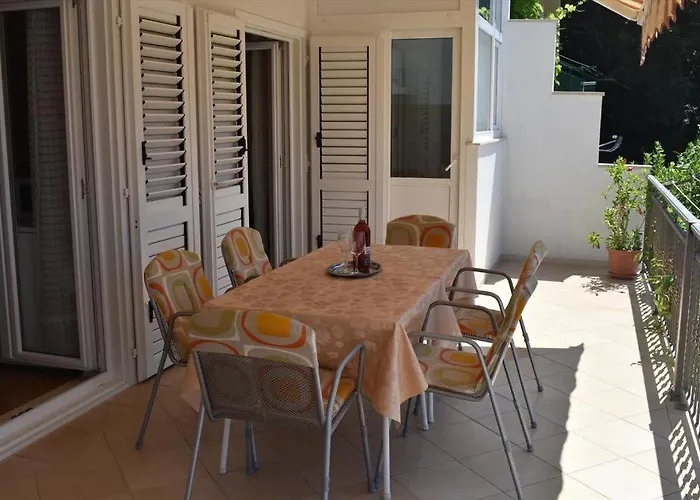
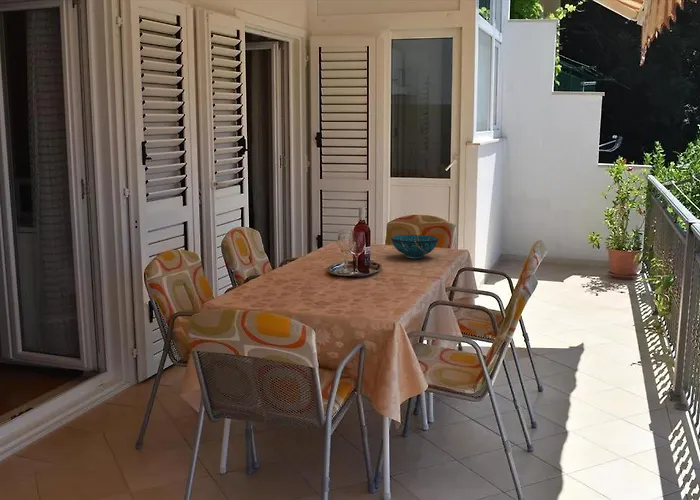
+ decorative bowl (414, 247)
